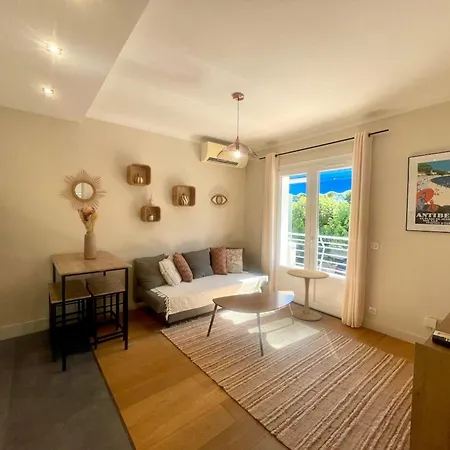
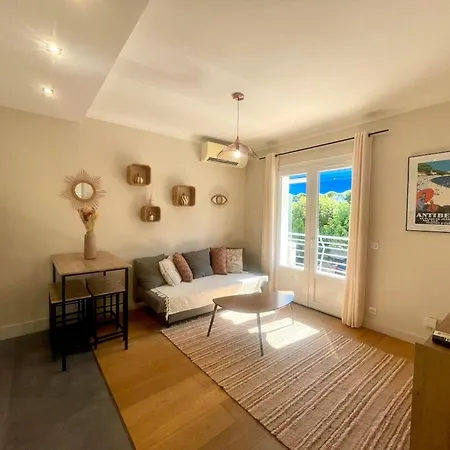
- side table (306, 294)
